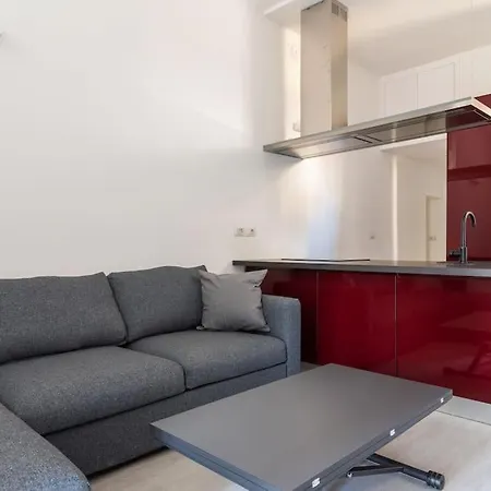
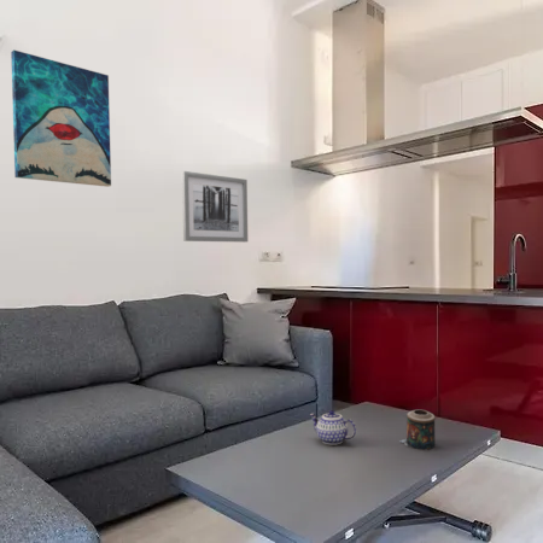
+ candle (416, 426)
+ wall art (64, 123)
+ wall art (216, 208)
+ teapot (332, 425)
